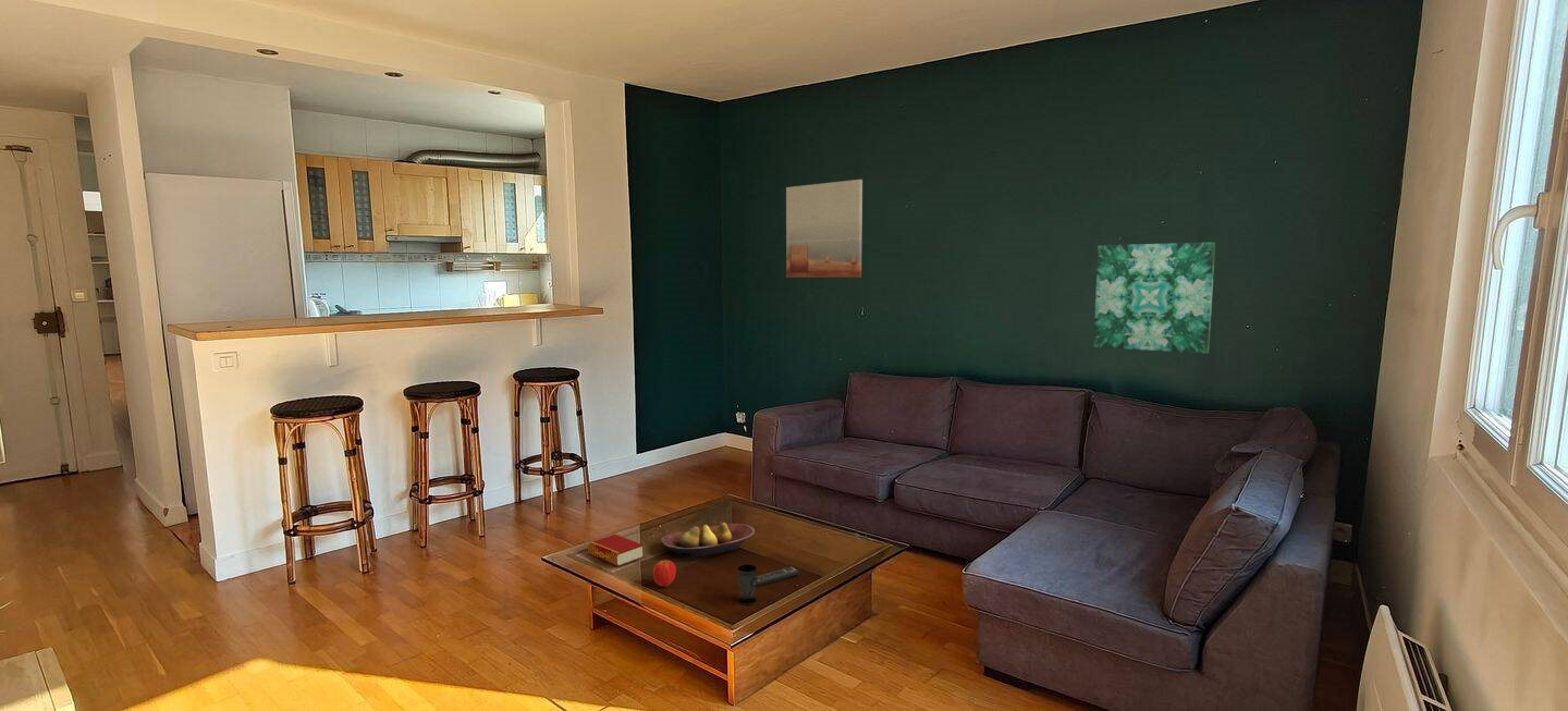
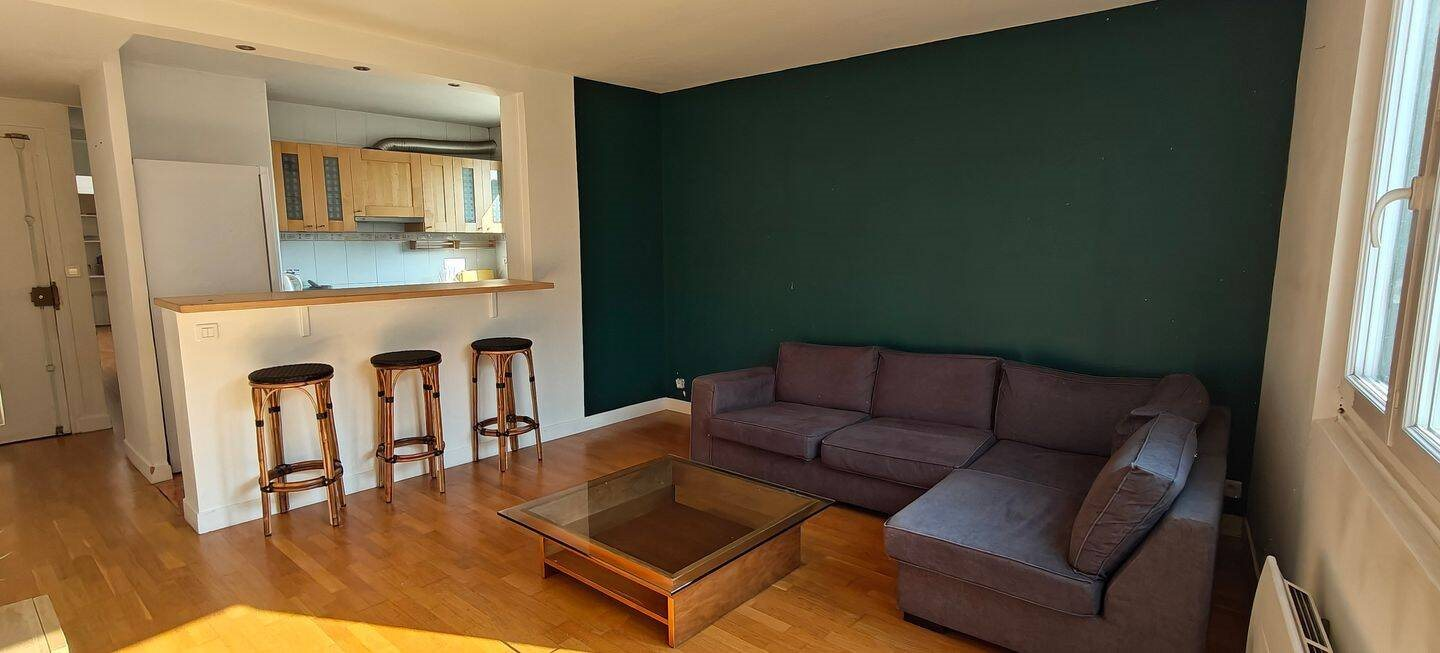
- remote control (774, 576)
- wall art (1151, 297)
- apple (664, 572)
- wall art (822, 231)
- fruit bowl (709, 536)
- cup (747, 584)
- book (615, 550)
